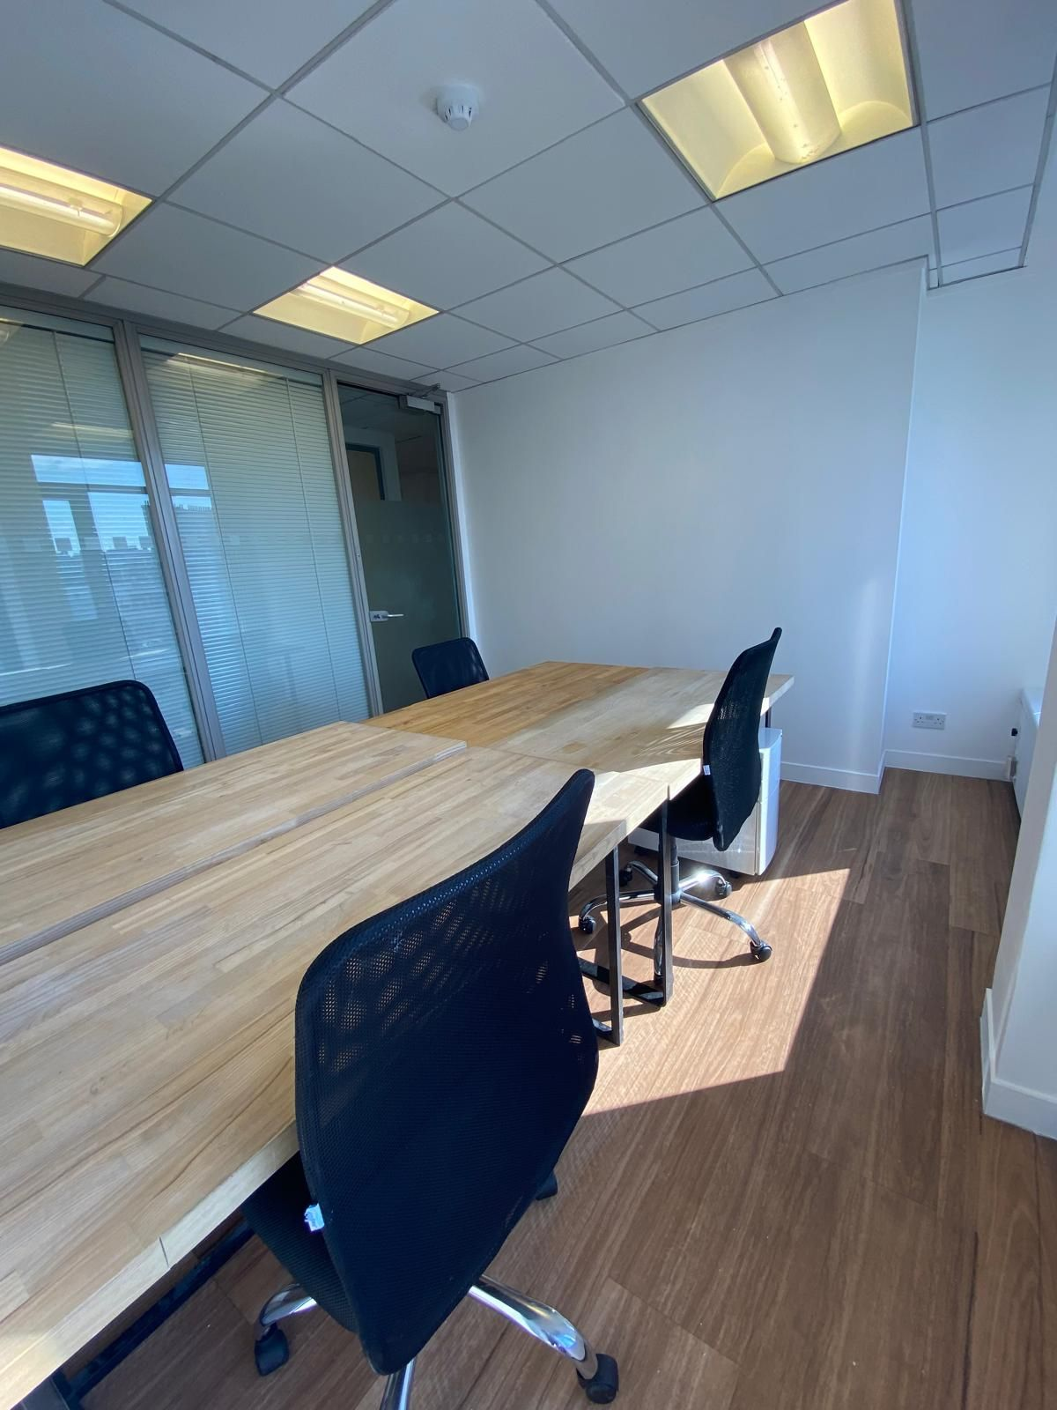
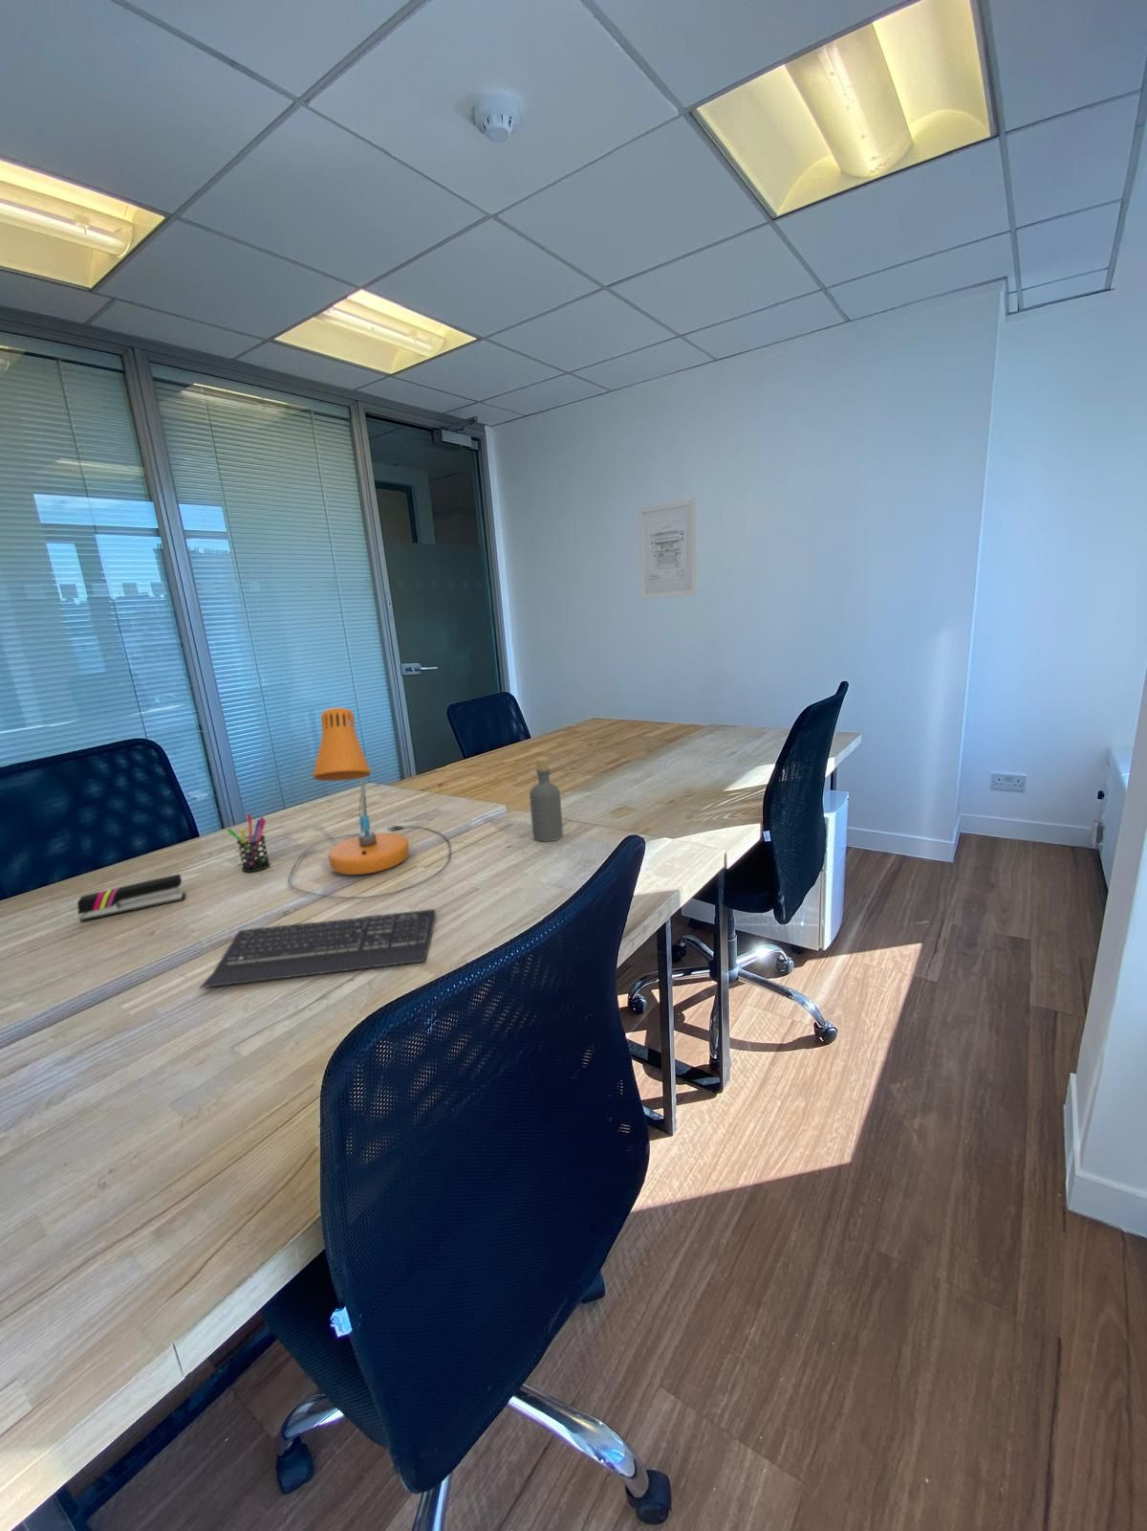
+ bottle (545, 797)
+ wall art (667, 551)
+ keyboard (327, 944)
+ stapler (131, 896)
+ desk lamp (361, 781)
+ pen holder (248, 841)
